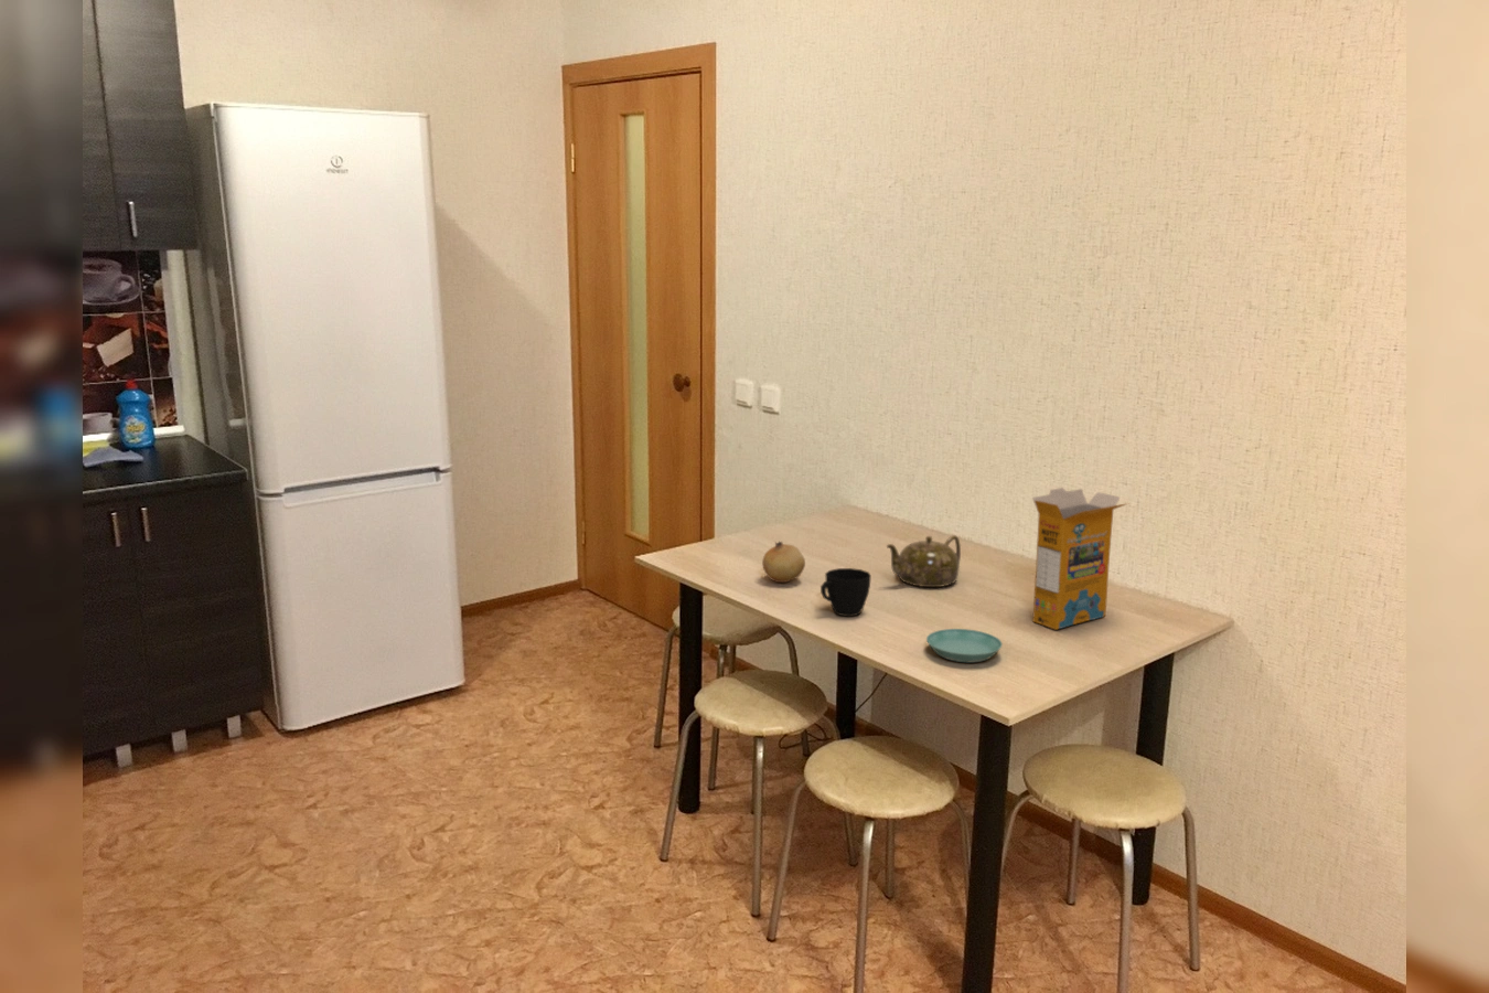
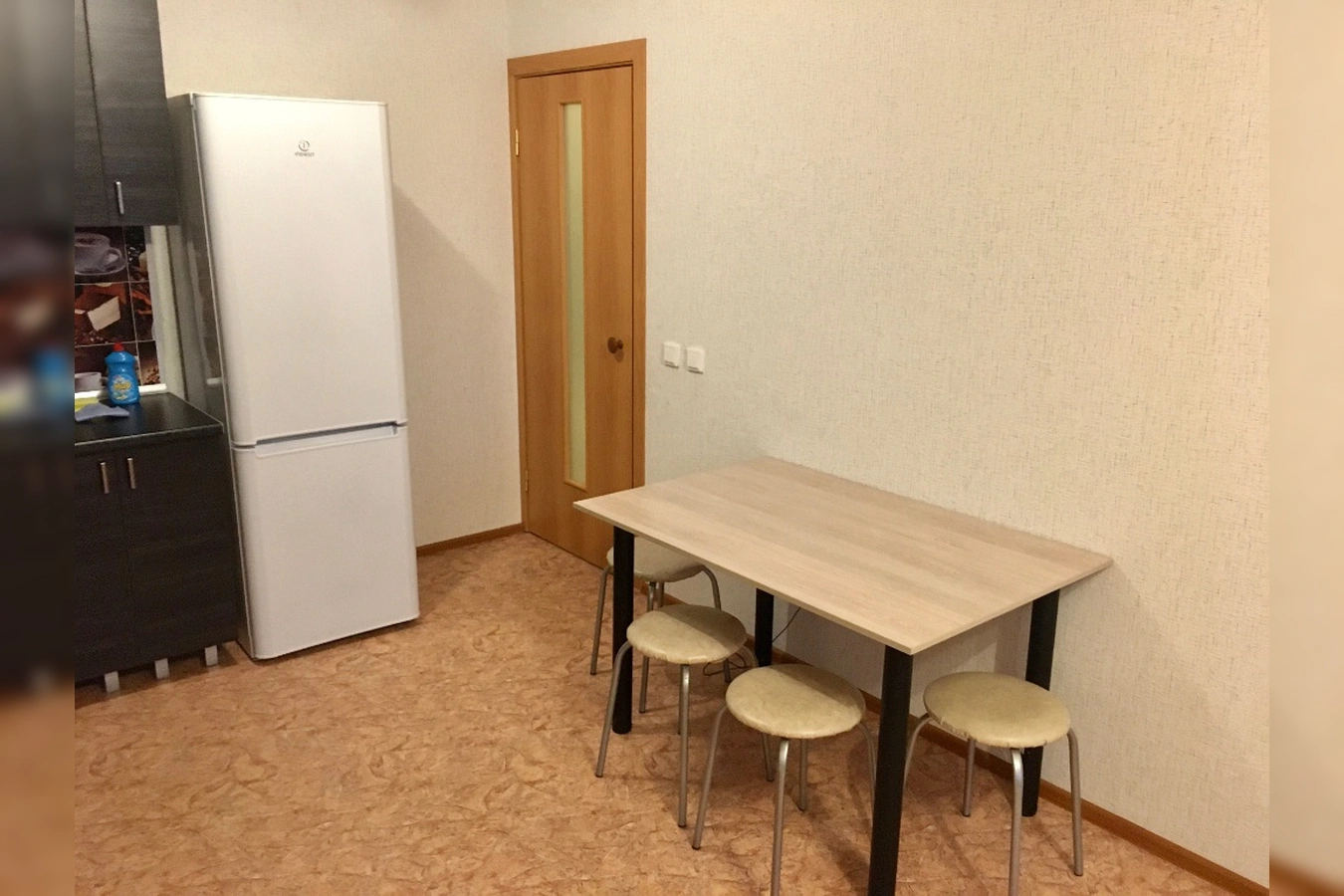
- saucer (963, 646)
- teapot (924, 559)
- cereal box (1078, 557)
- cup (844, 593)
- fruit (783, 561)
